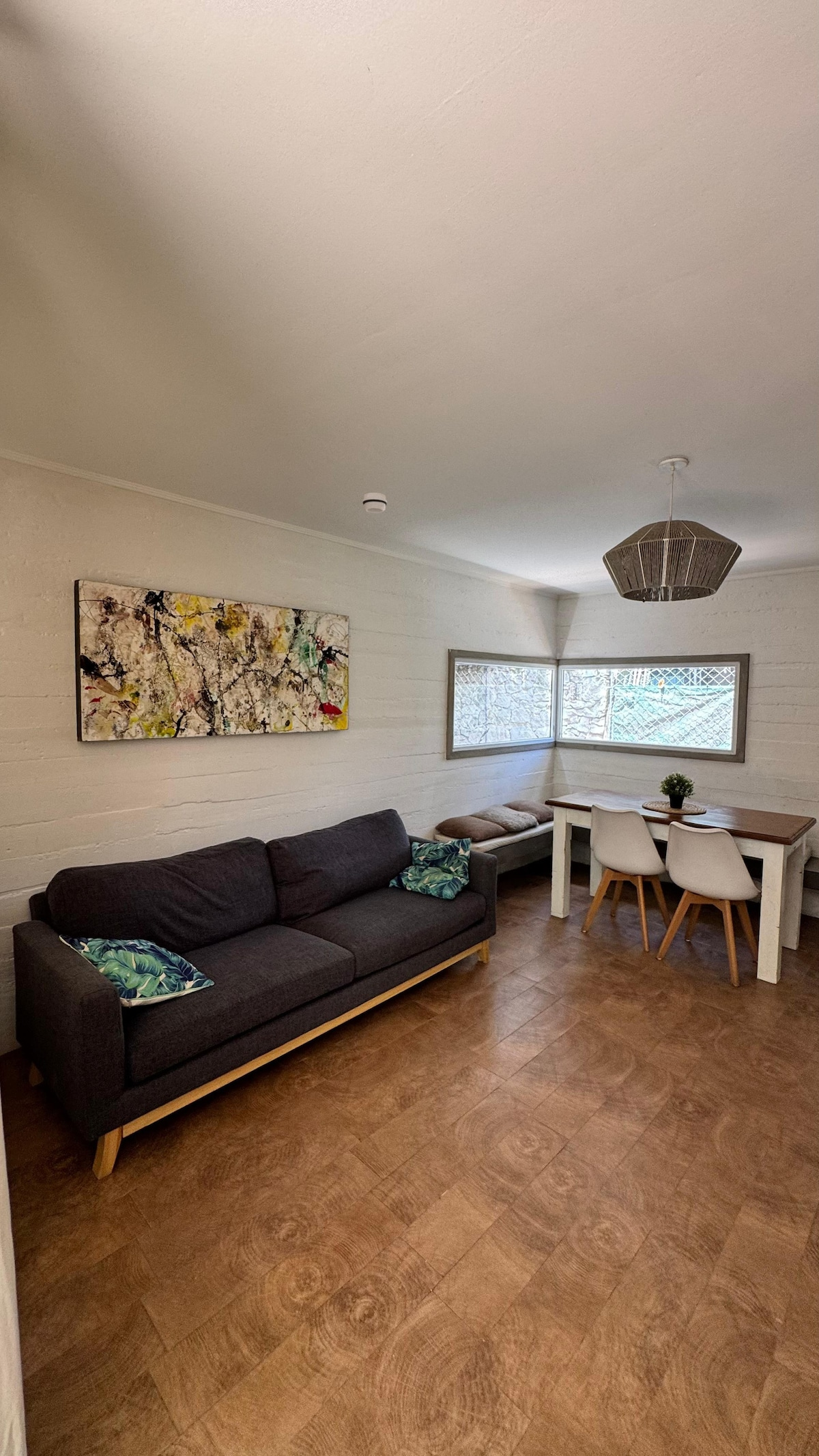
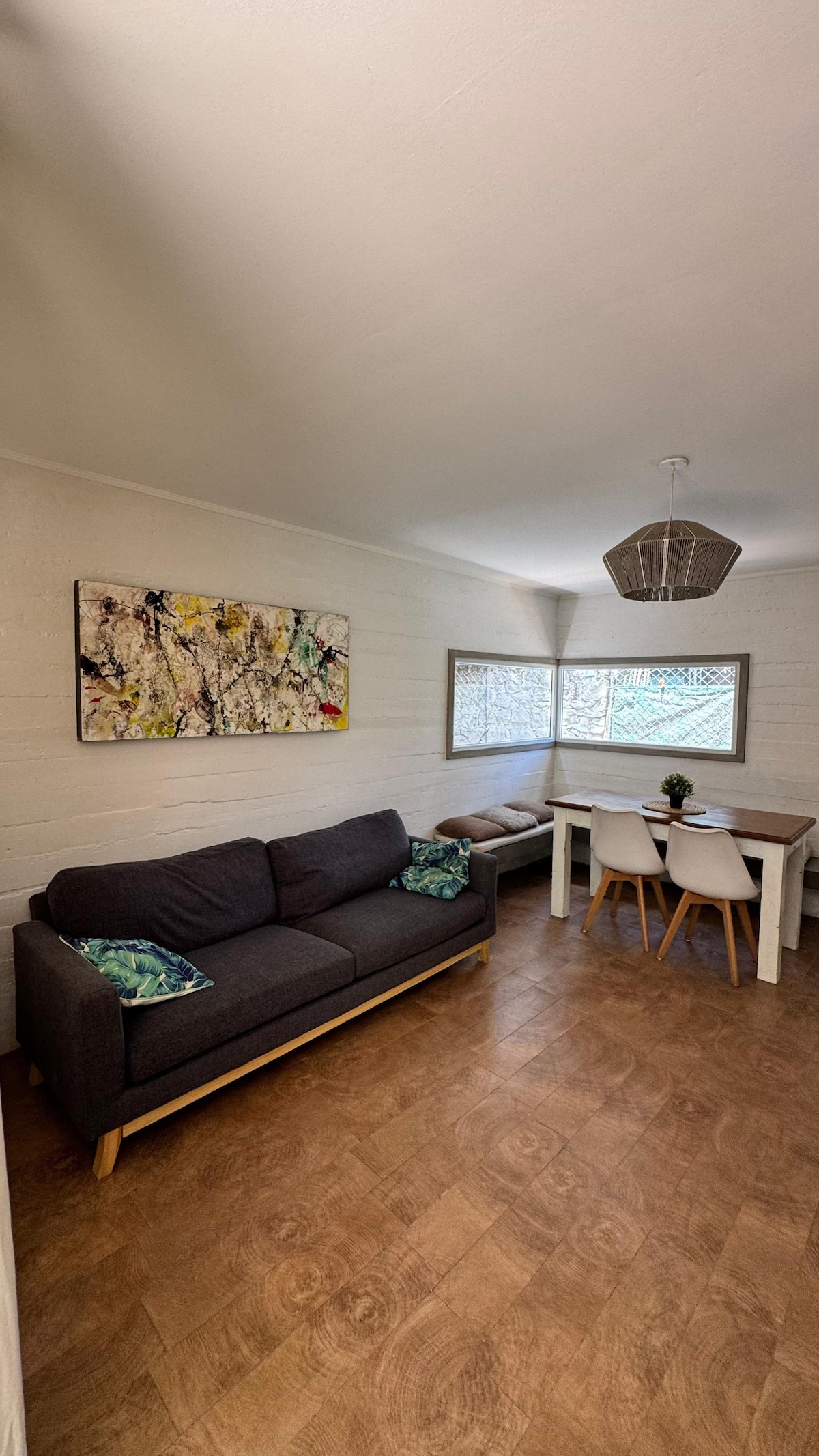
- smoke detector (375, 503)
